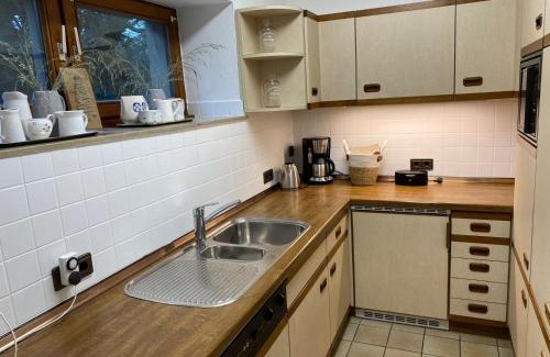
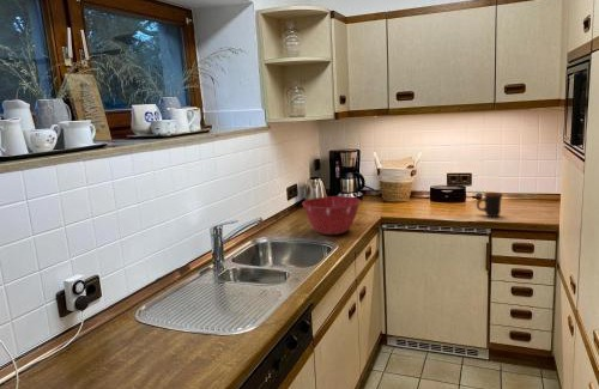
+ mixing bowl (331, 215)
+ mug (489, 203)
